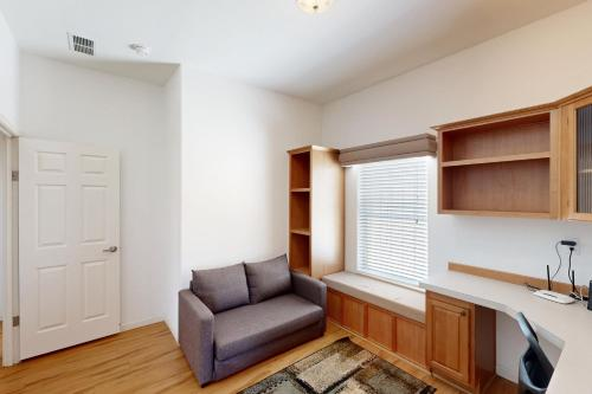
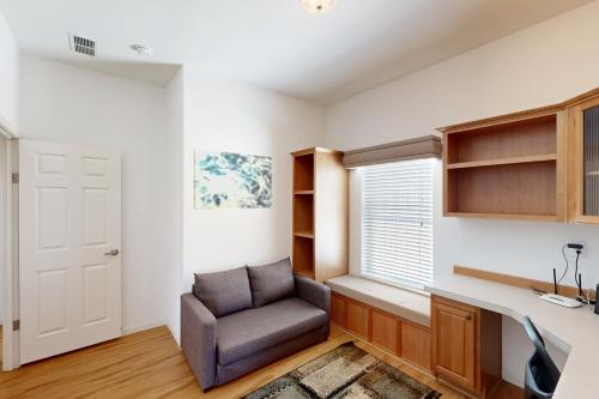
+ wall art (236, 181)
